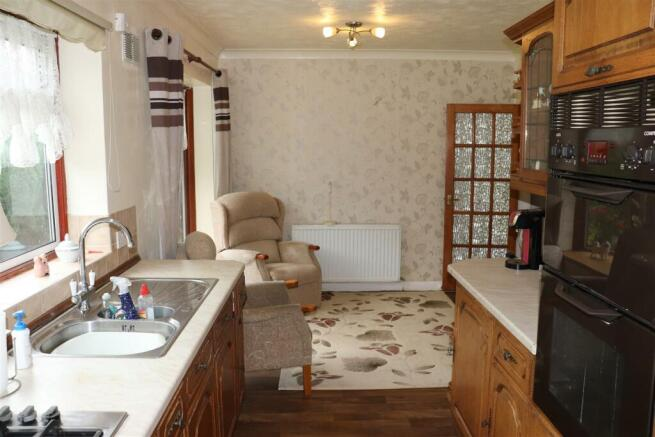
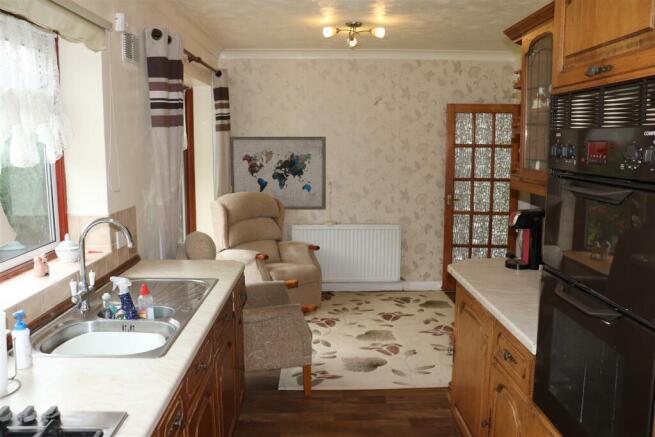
+ wall art (278, 173)
